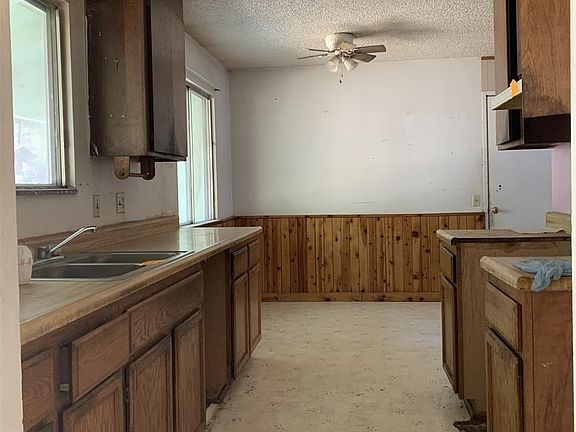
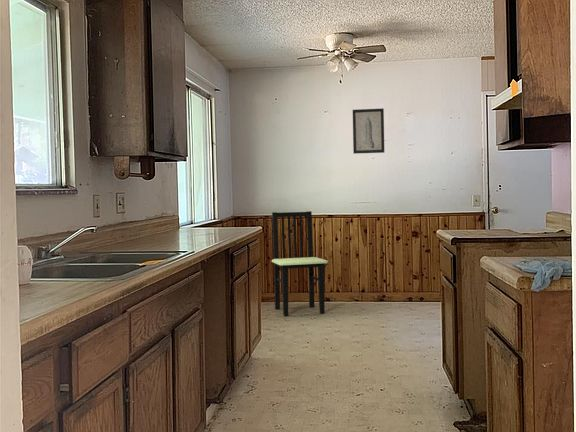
+ dining chair (298, 261)
+ wall art (368, 131)
